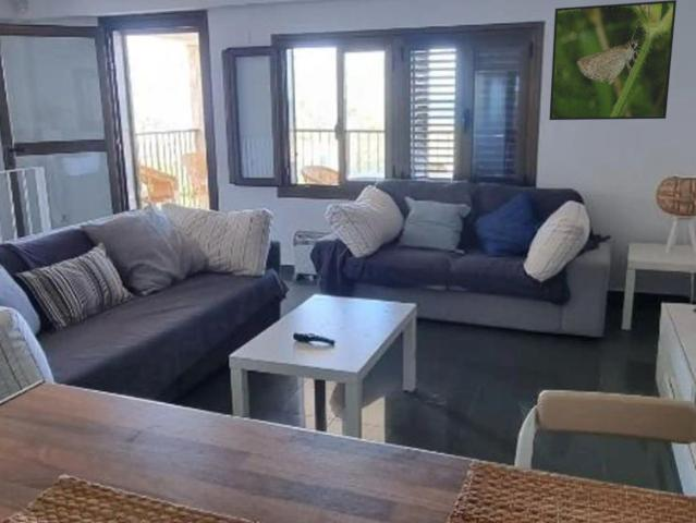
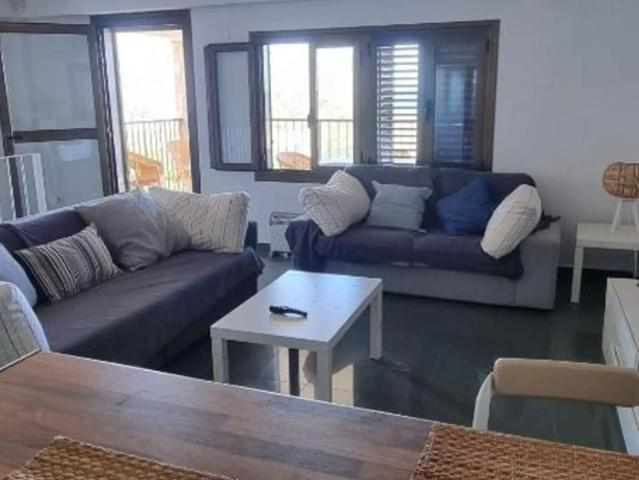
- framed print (609, 62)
